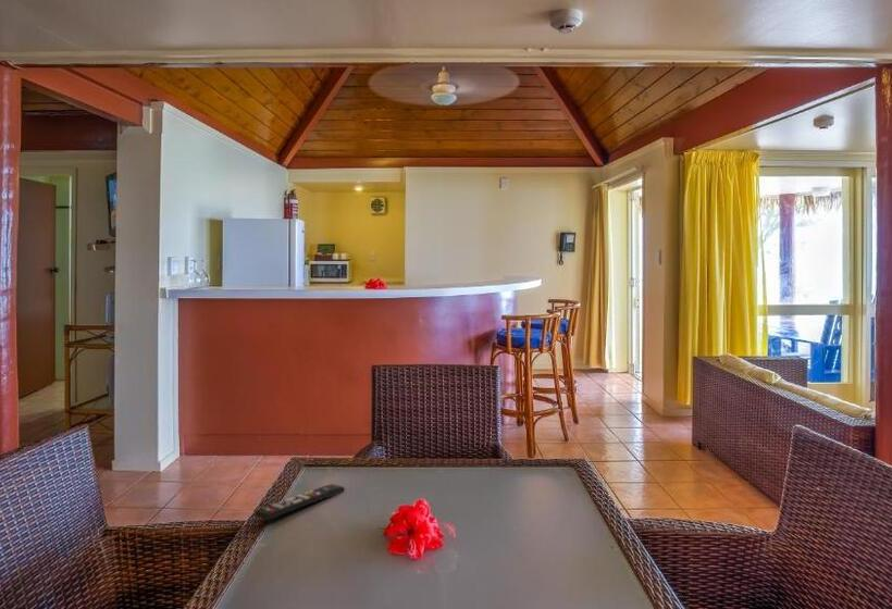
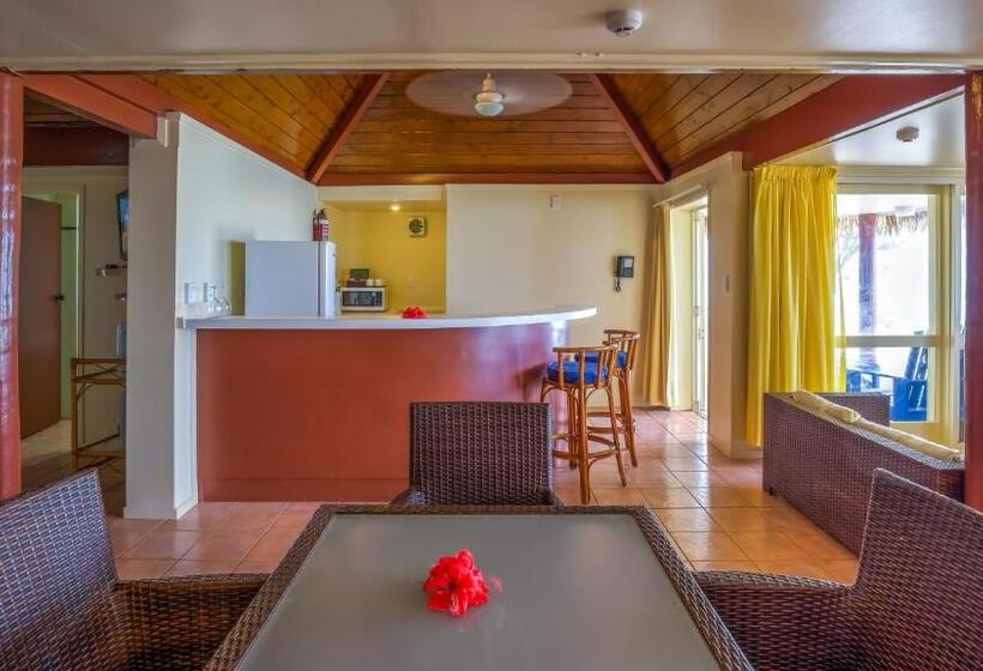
- remote control (302, 500)
